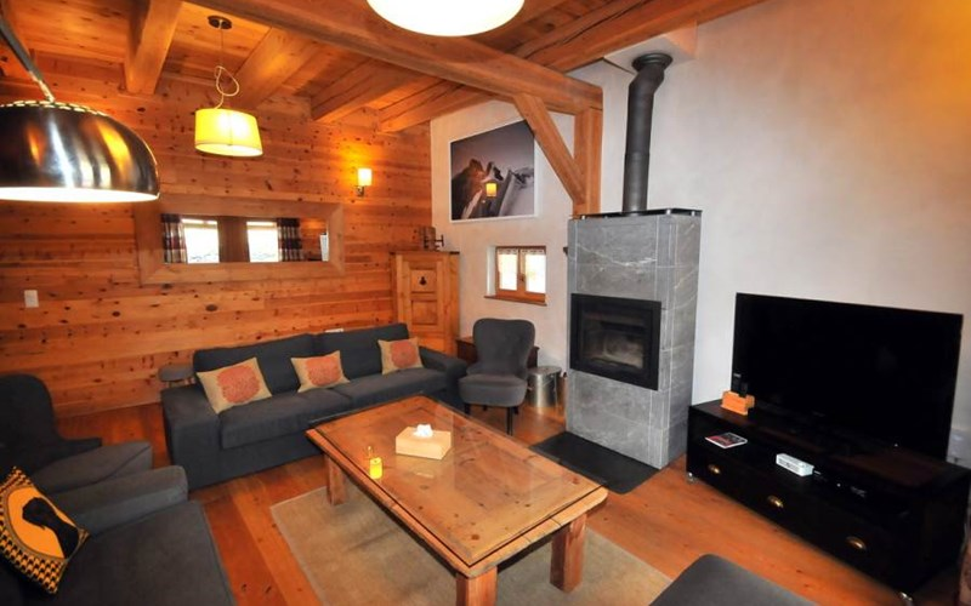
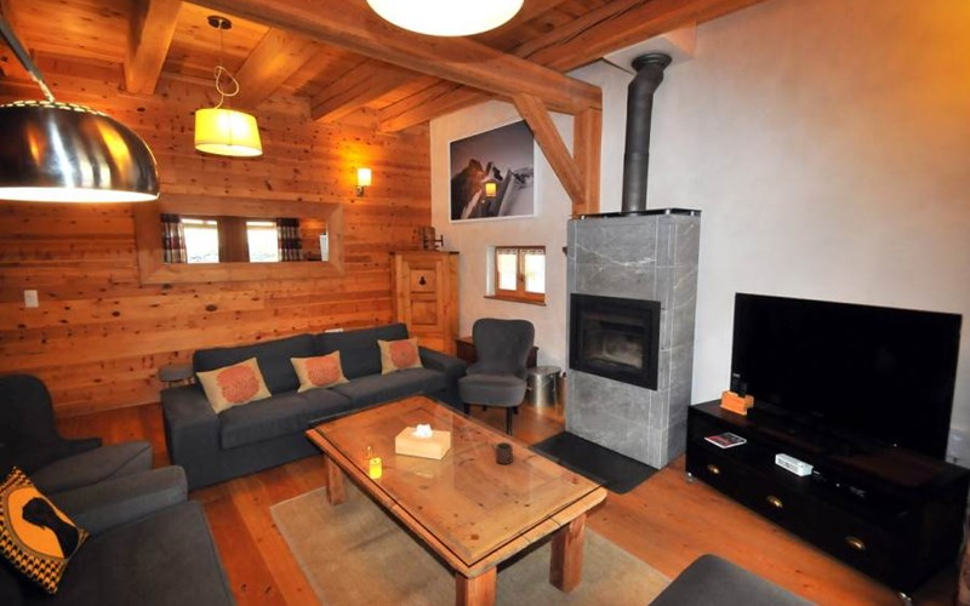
+ mug (502, 451)
